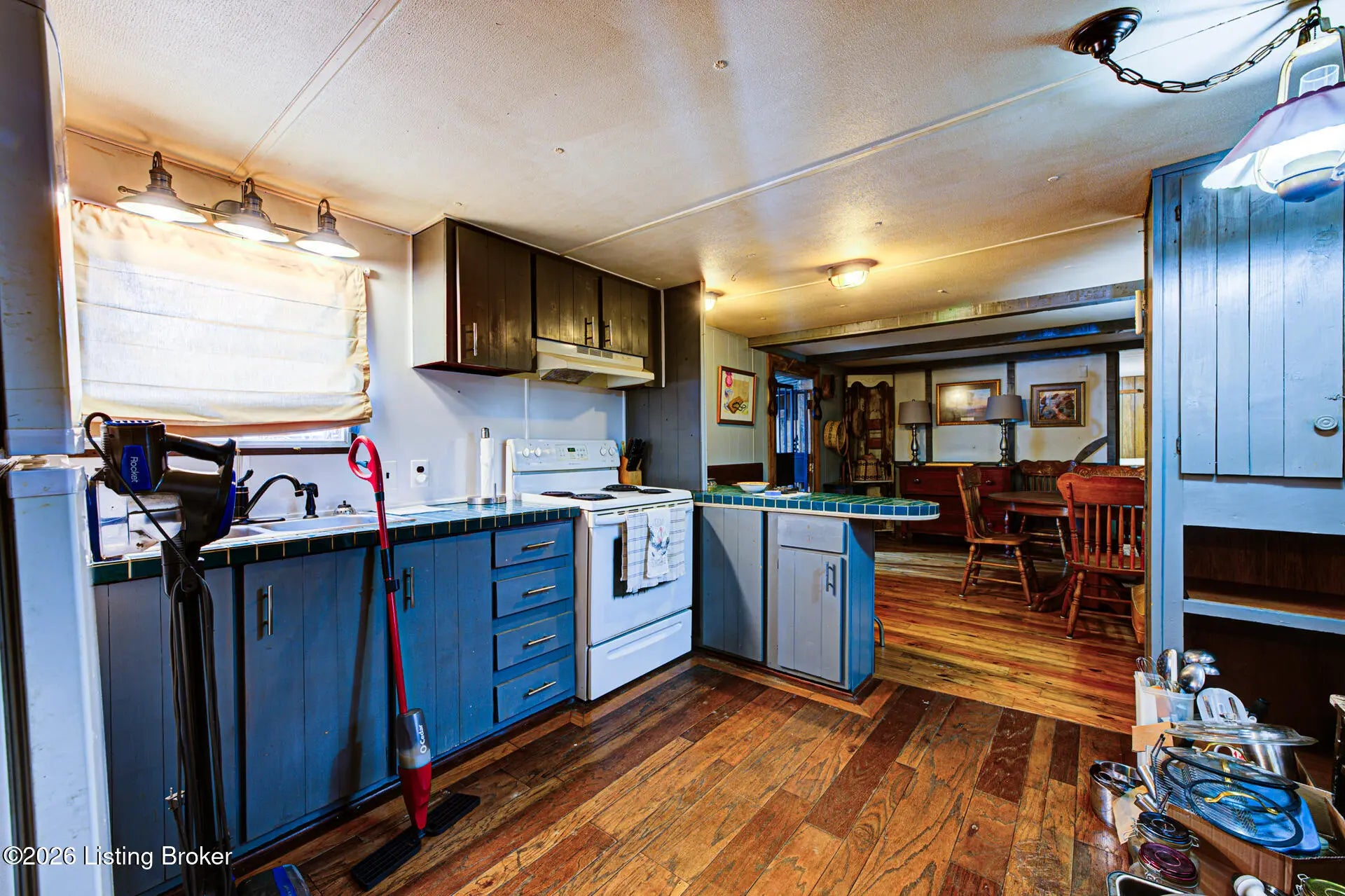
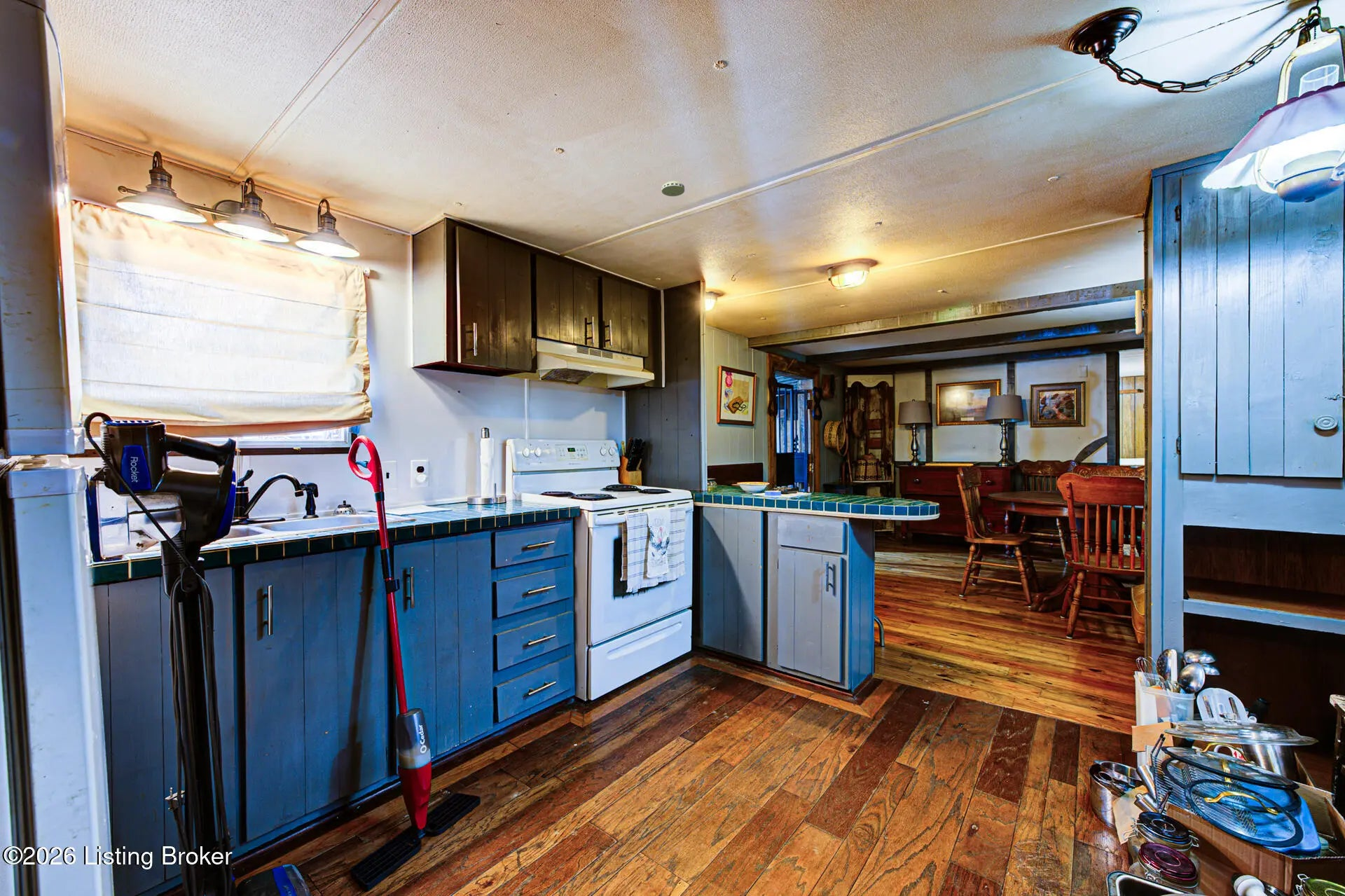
+ smoke detector (672, 188)
